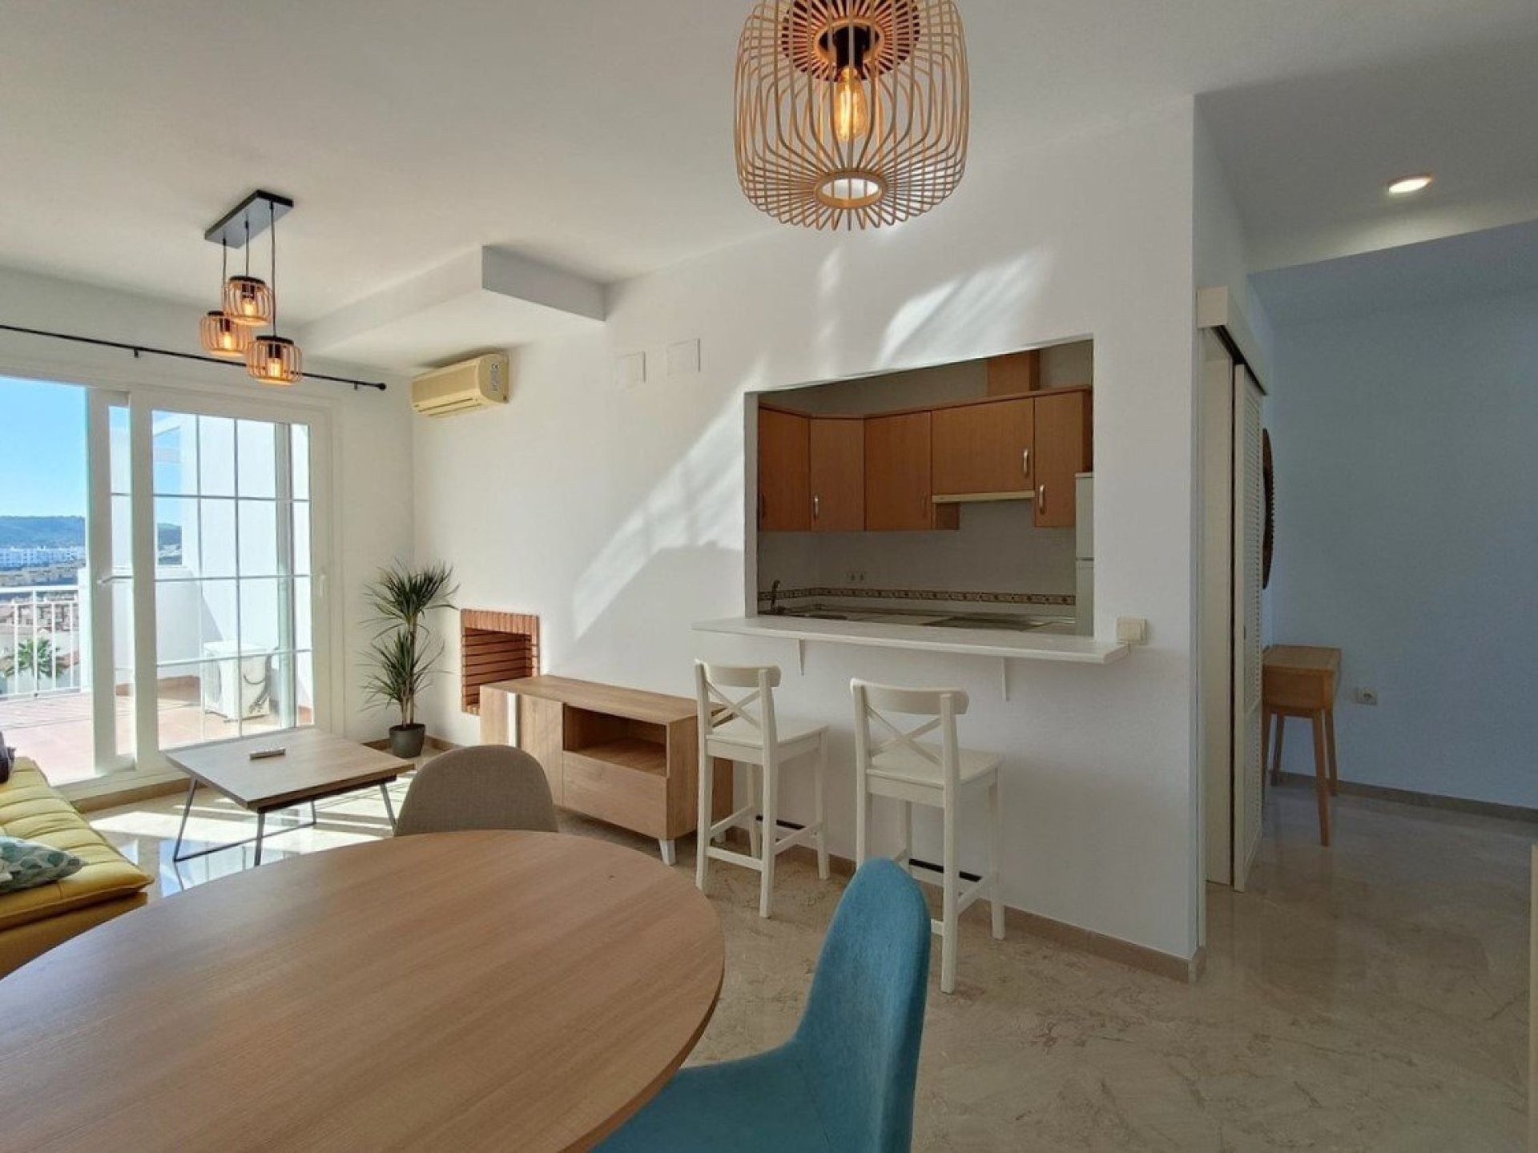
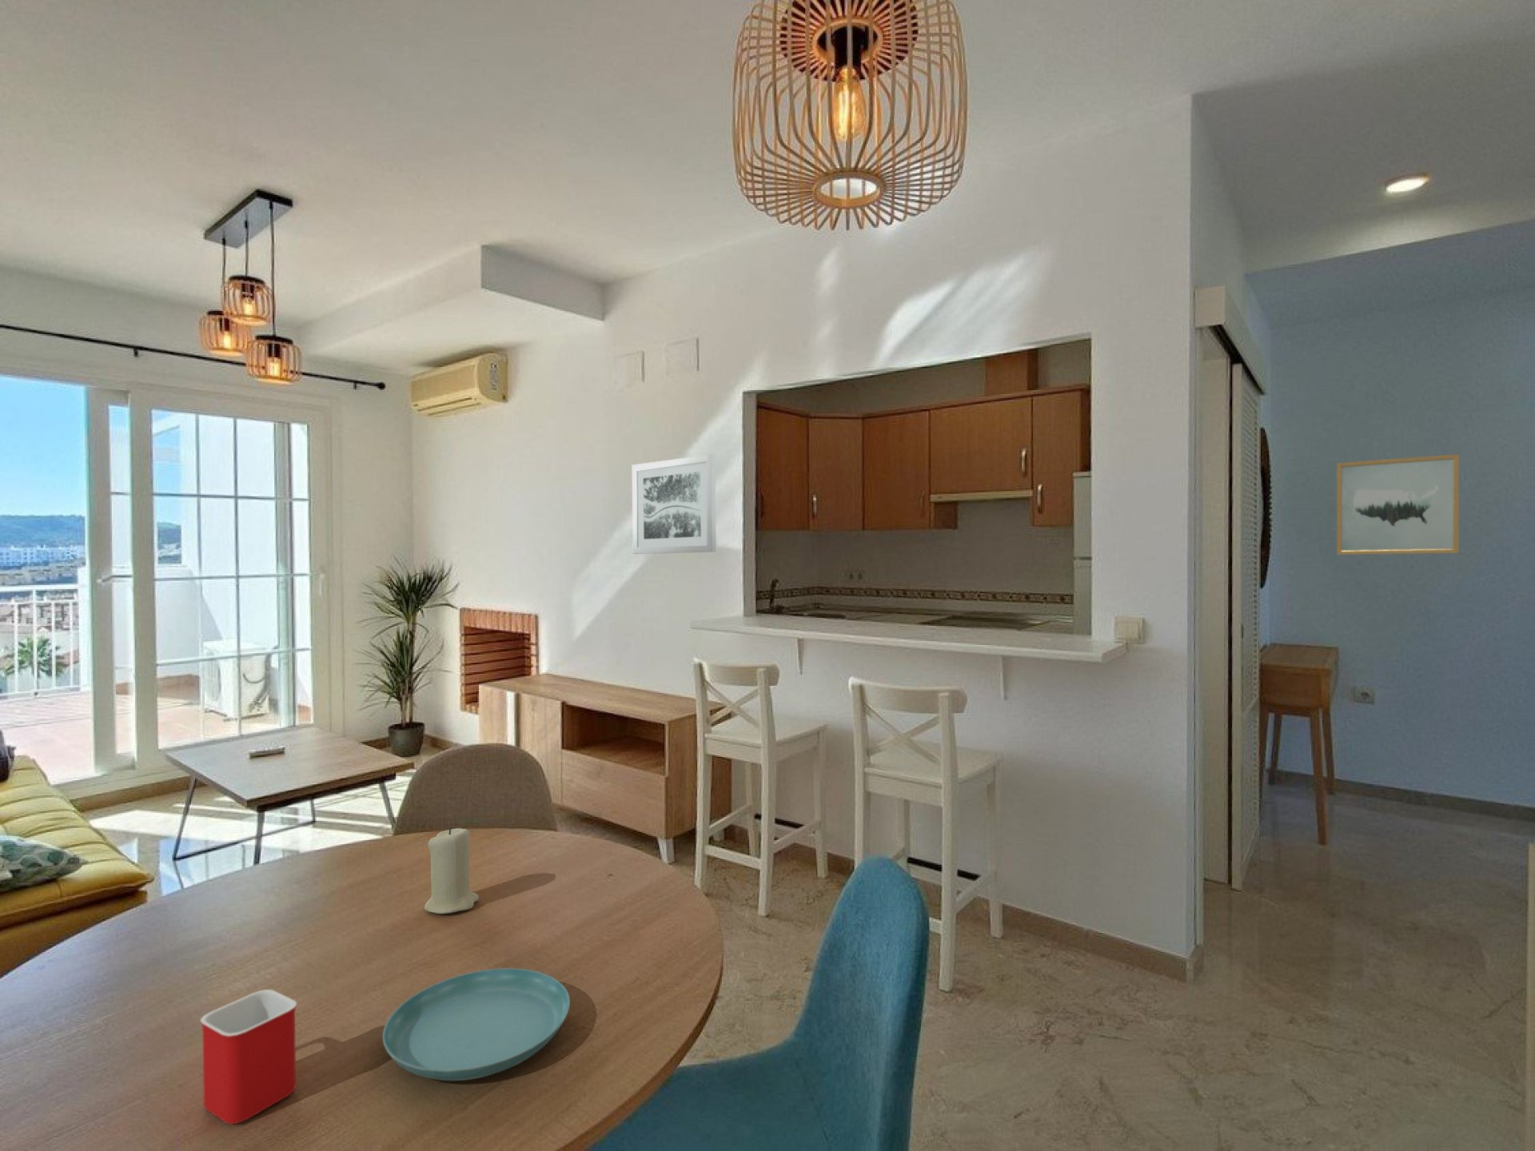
+ wall art (672, 505)
+ wall art (1395, 505)
+ saucer (480, 1024)
+ candle (451, 866)
+ mug (242, 1049)
